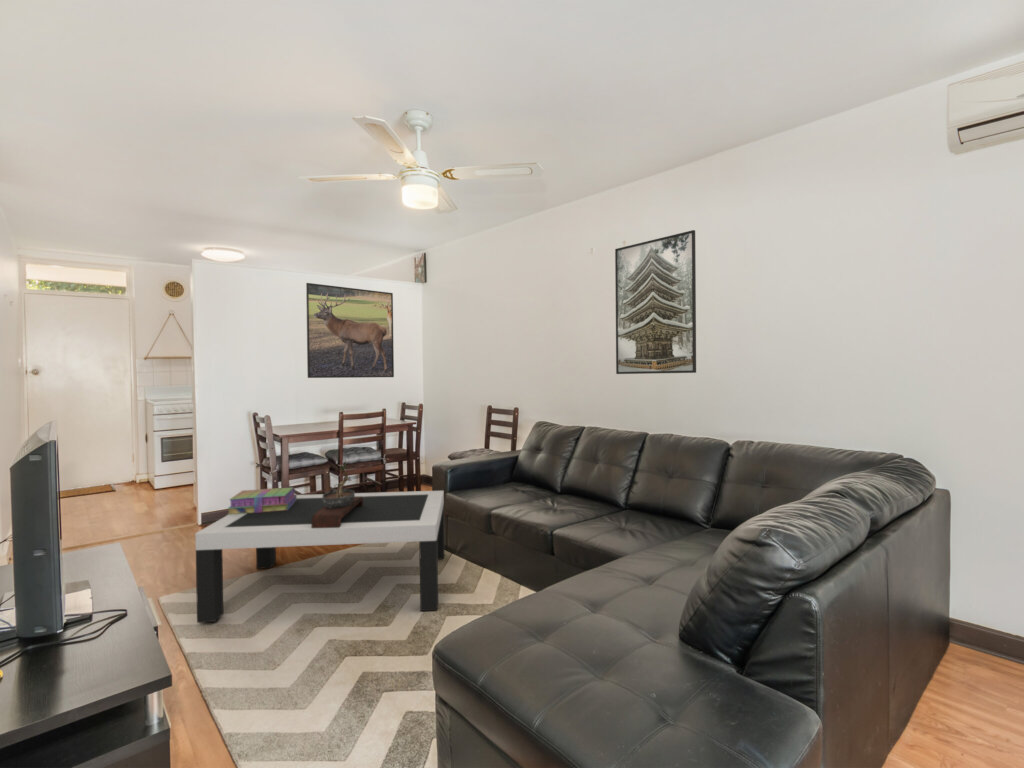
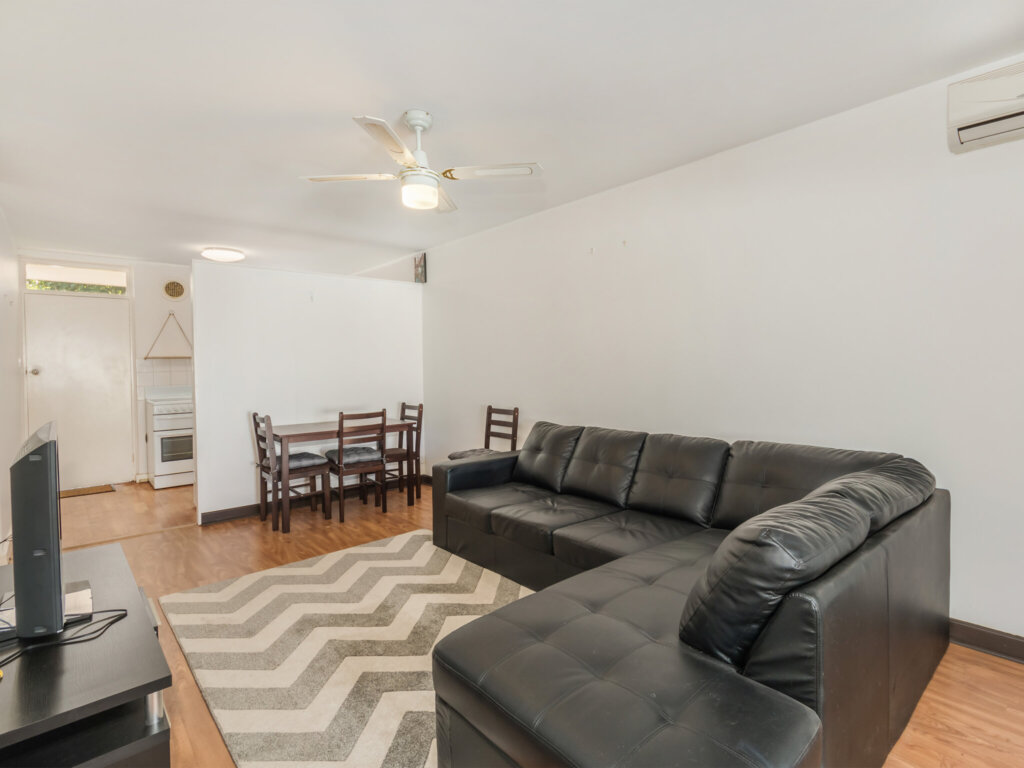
- stack of books (263, 499)
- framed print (352, 332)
- bonsai tree (338, 487)
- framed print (653, 306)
- coffee table (338, 544)
